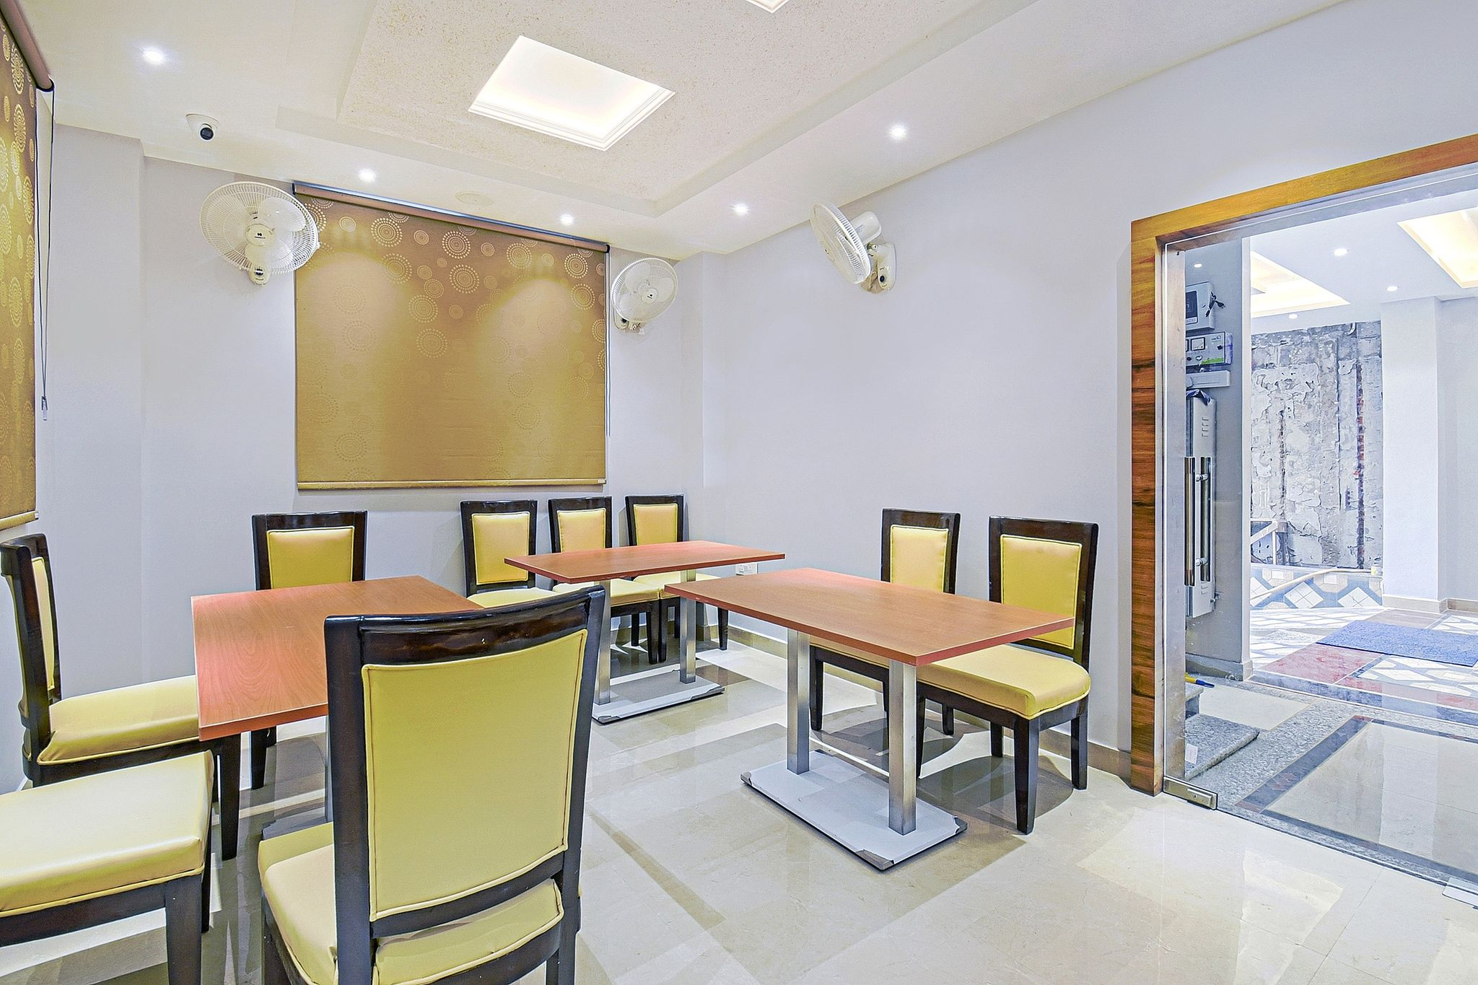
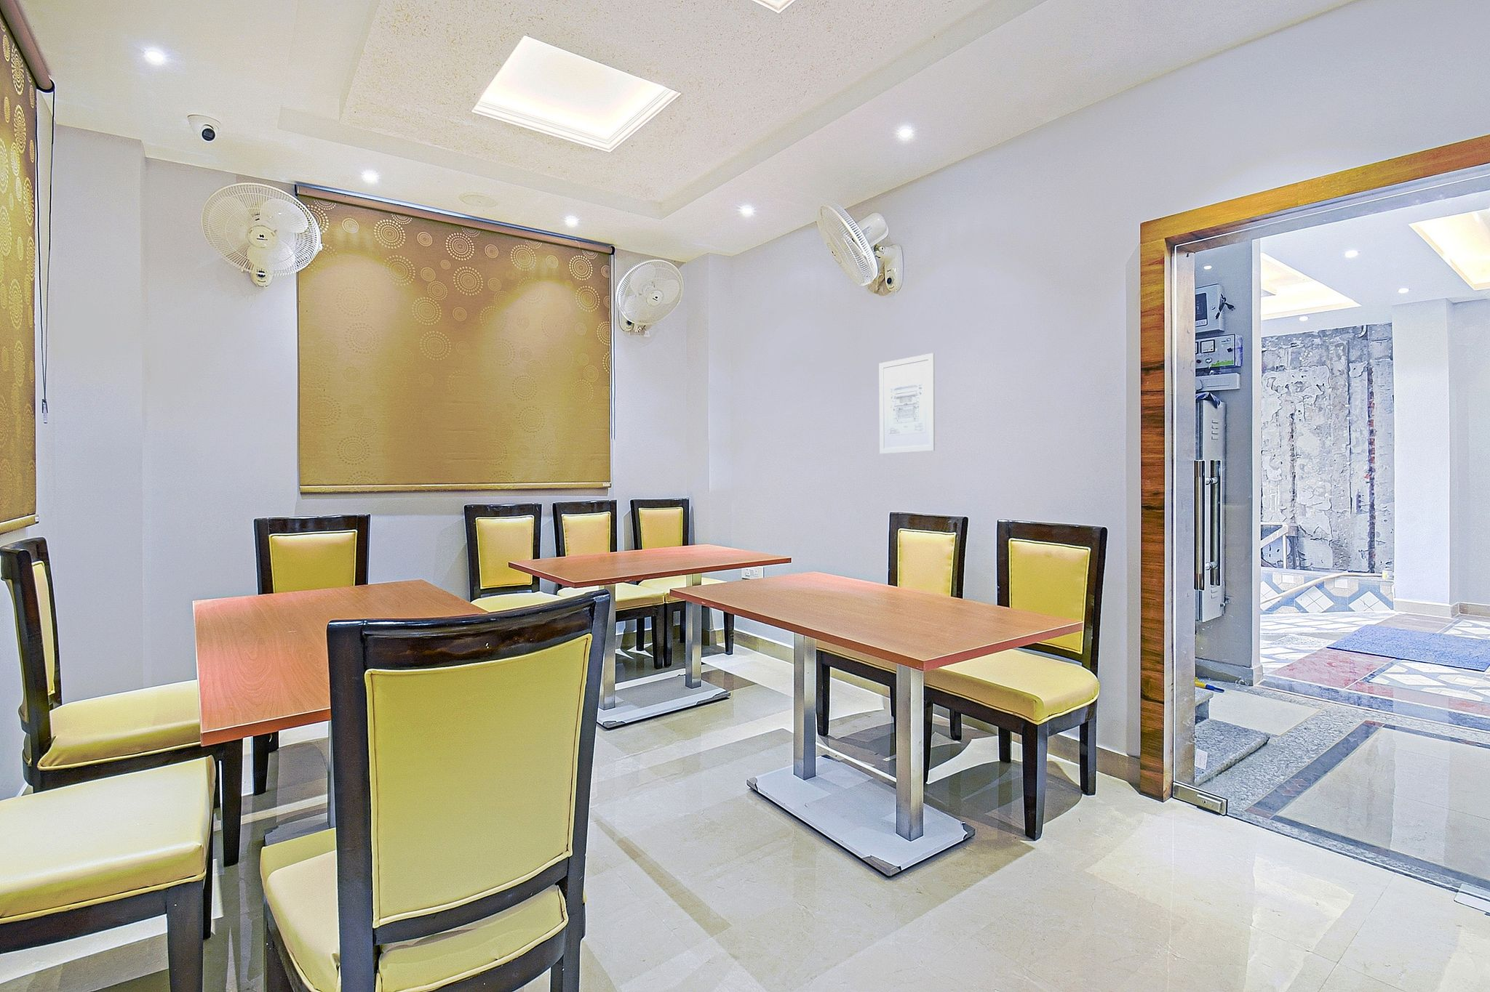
+ wall art (906, 405)
